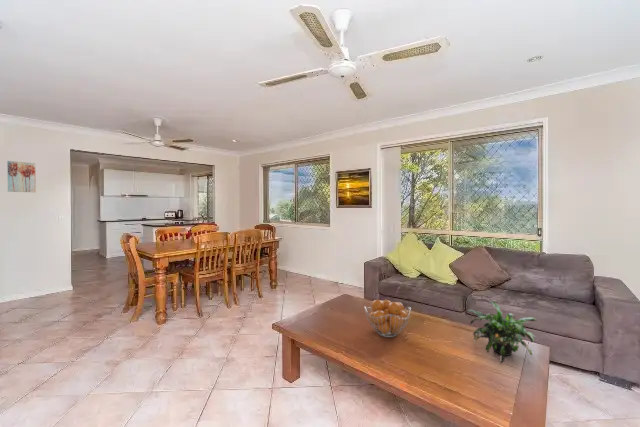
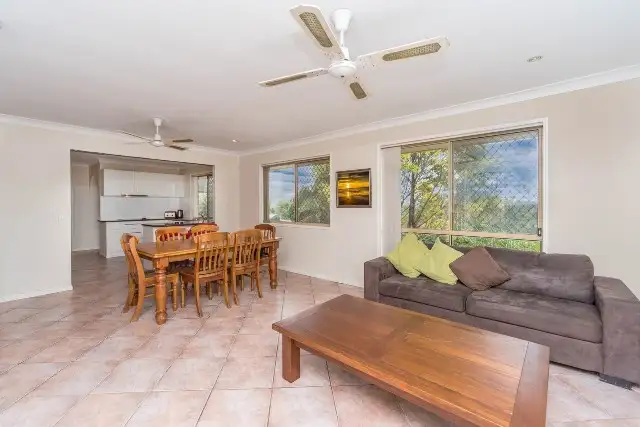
- wall art (21, 177)
- fruit basket (387, 317)
- potted plant (502, 328)
